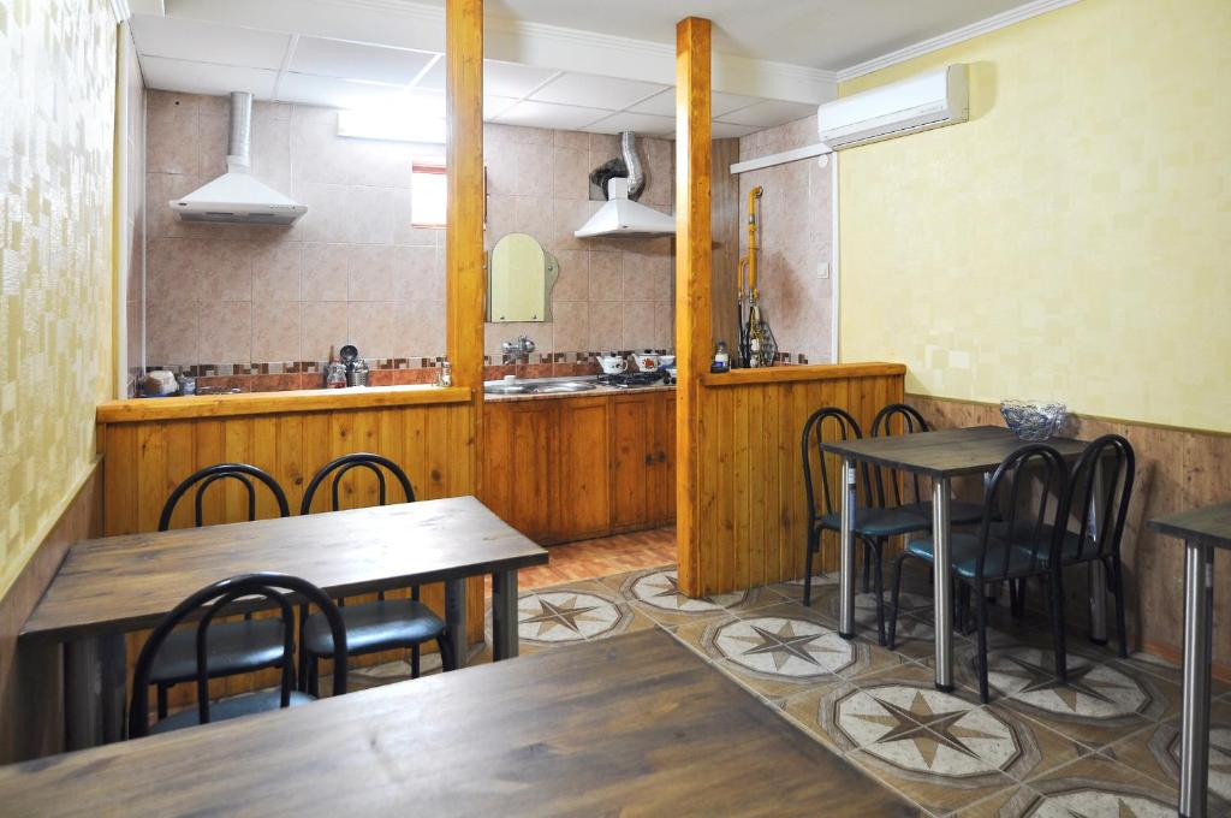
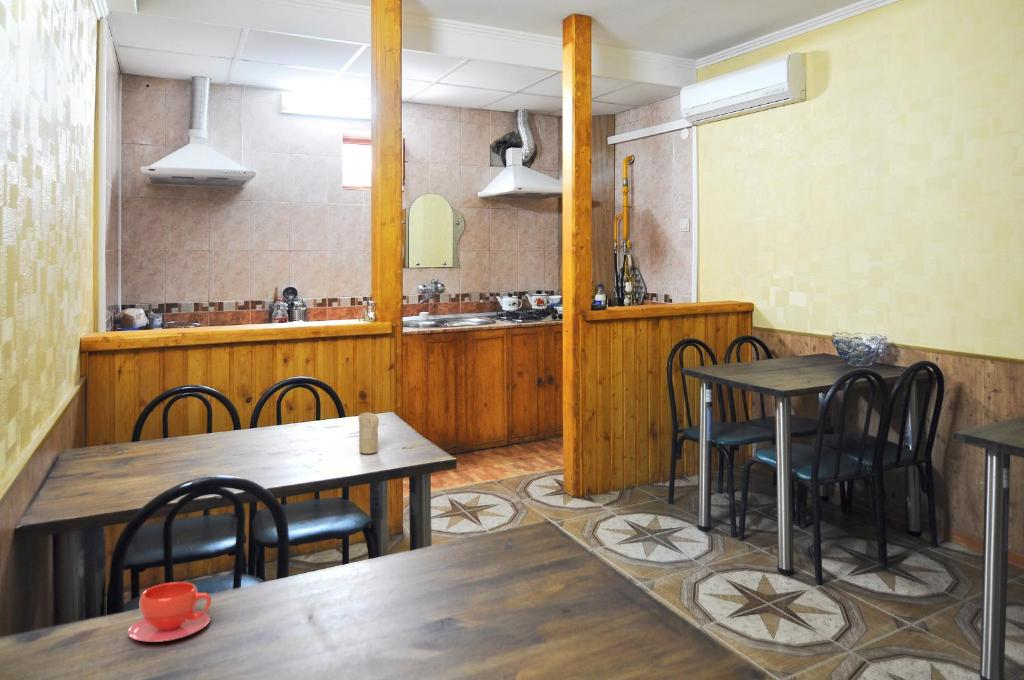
+ teacup (171, 609)
+ candle (368, 432)
